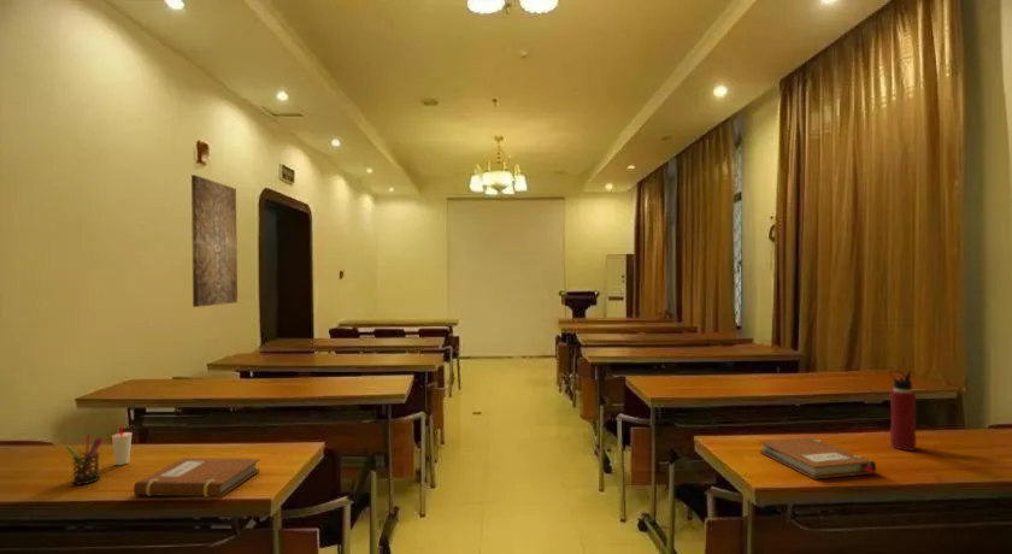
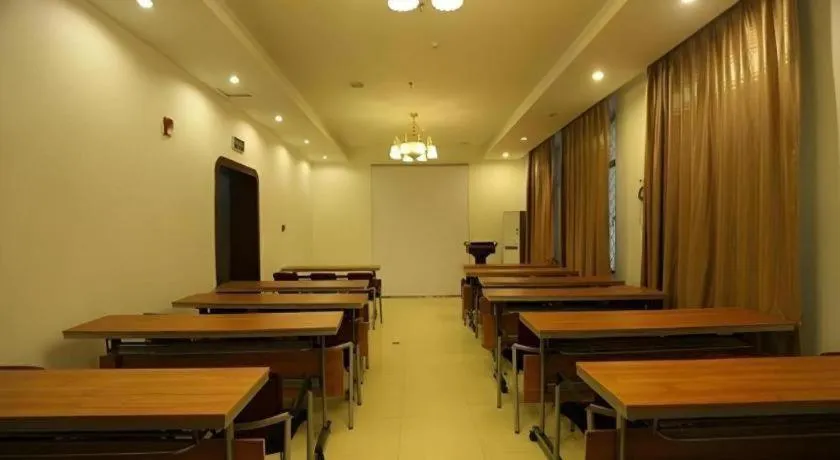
- cup (122, 443)
- notebook (816, 456)
- notebook (198, 476)
- water bottle (902, 408)
- wall art (216, 243)
- pen holder (83, 459)
